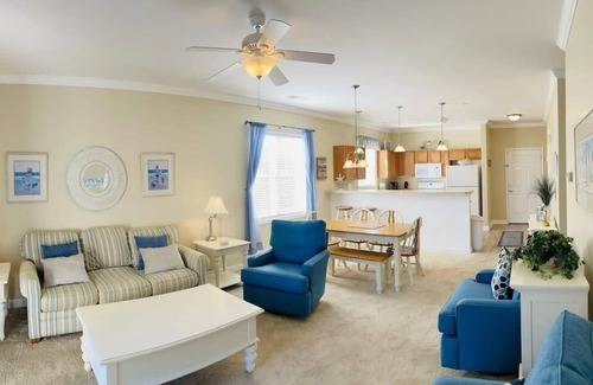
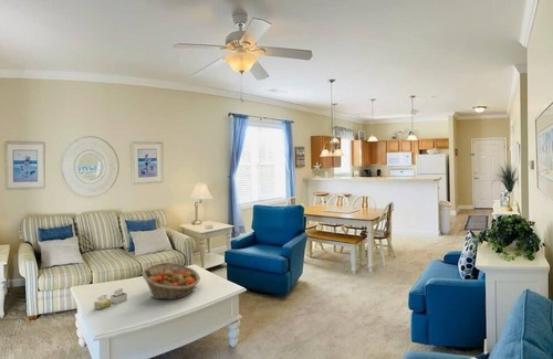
+ tissue box (111, 297)
+ fruit basket (171, 279)
